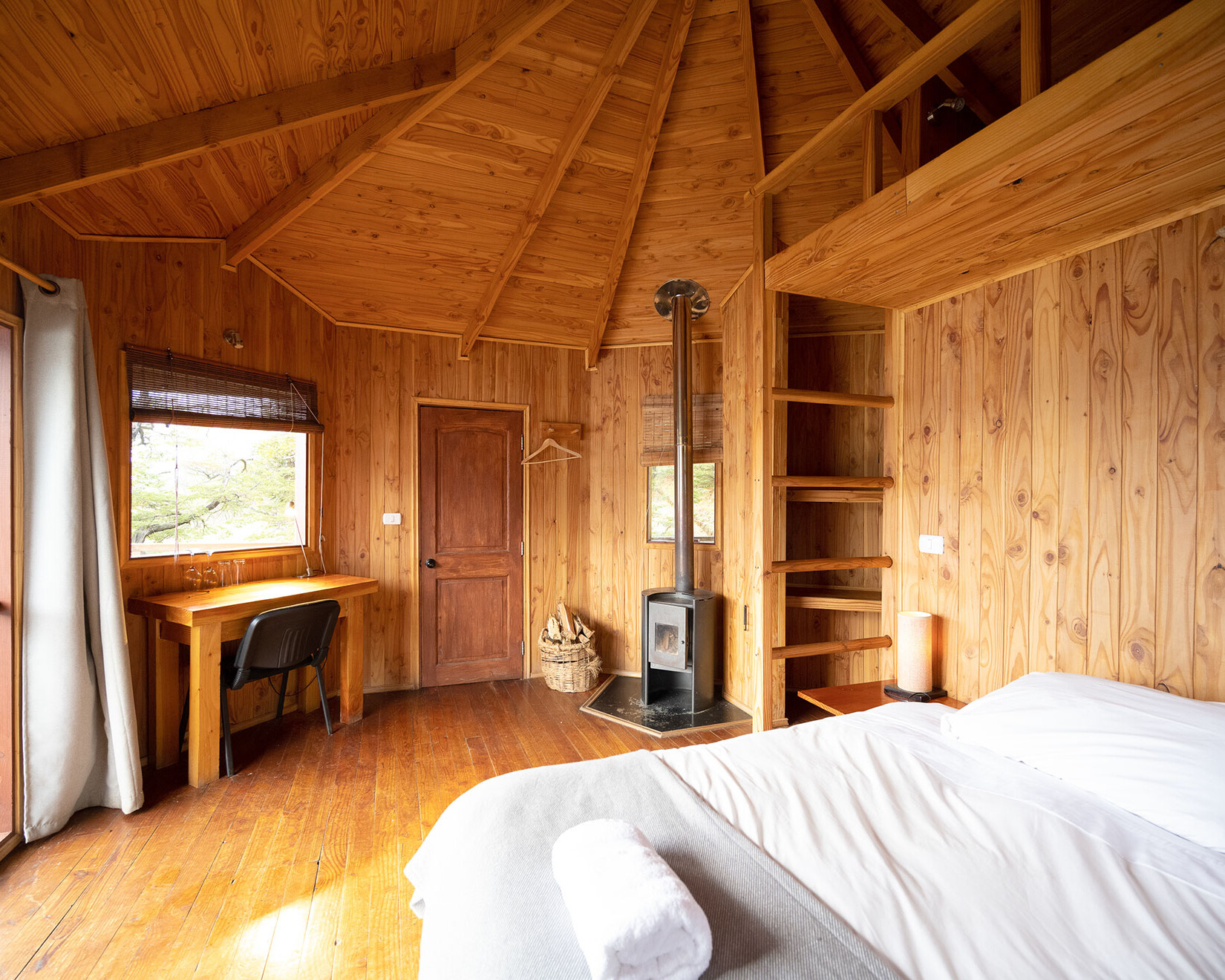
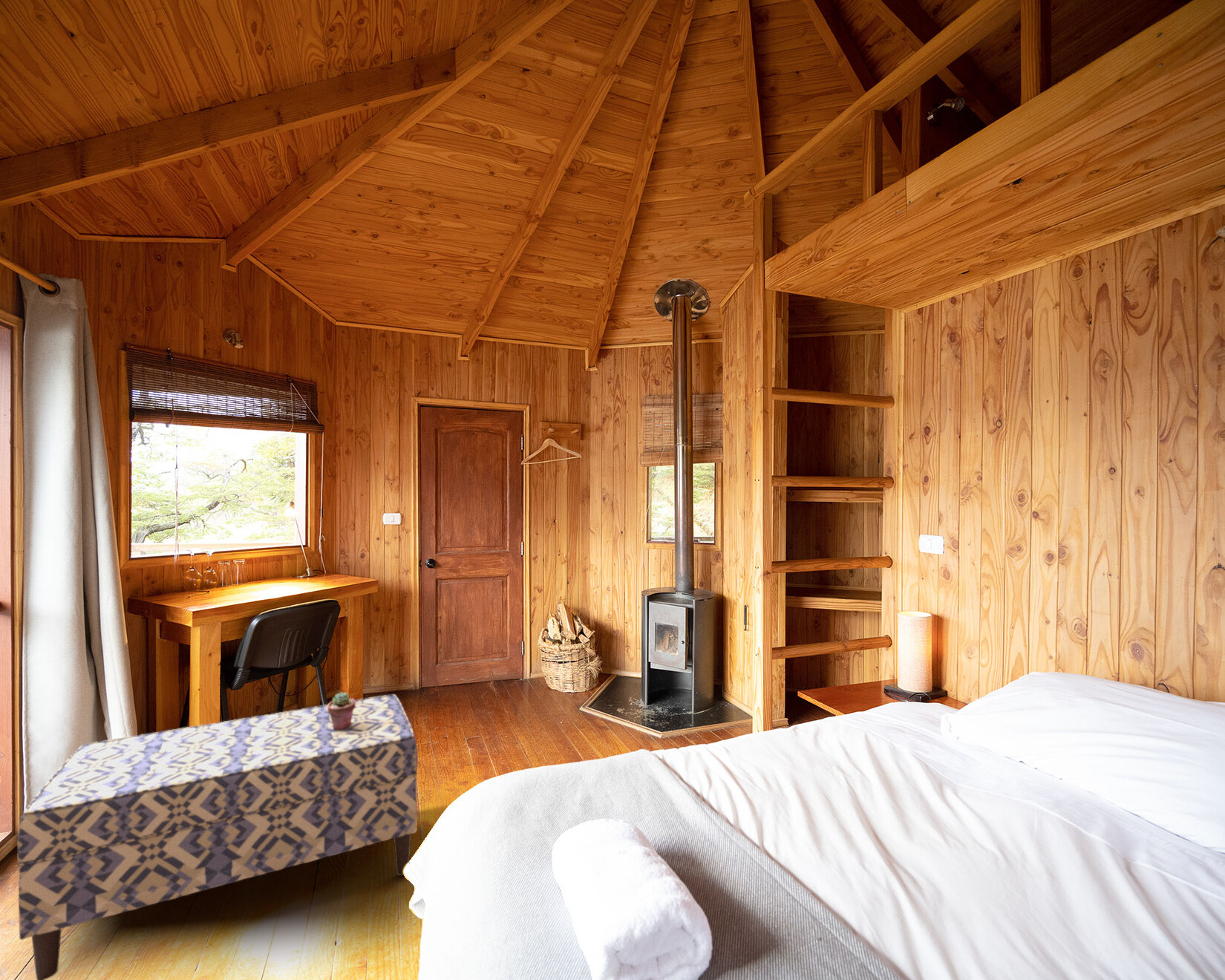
+ potted succulent (342, 709)
+ bench (250, 811)
